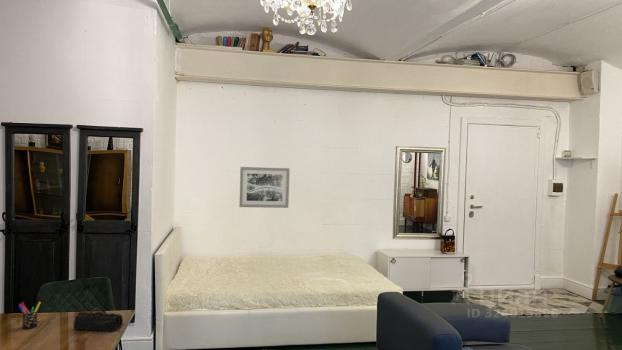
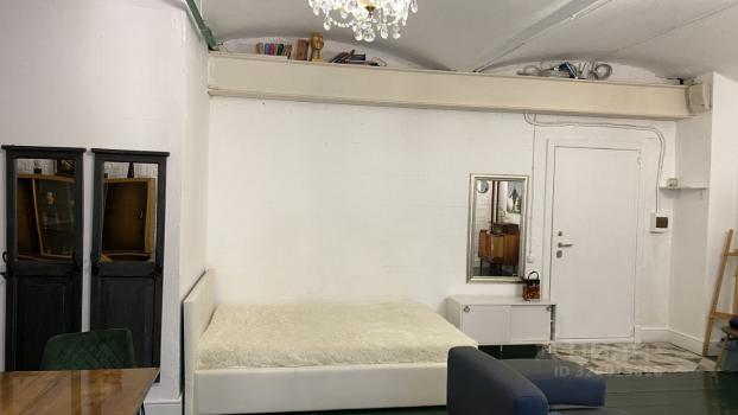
- pencil case (98, 317)
- pen holder (29, 314)
- wall art (264, 187)
